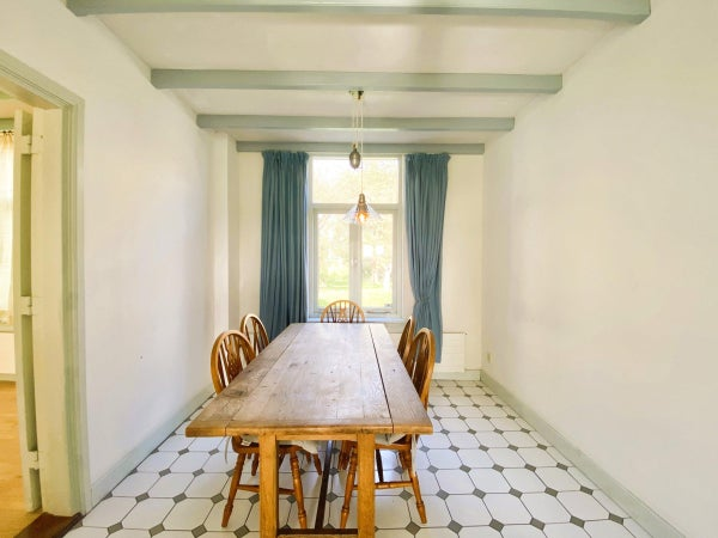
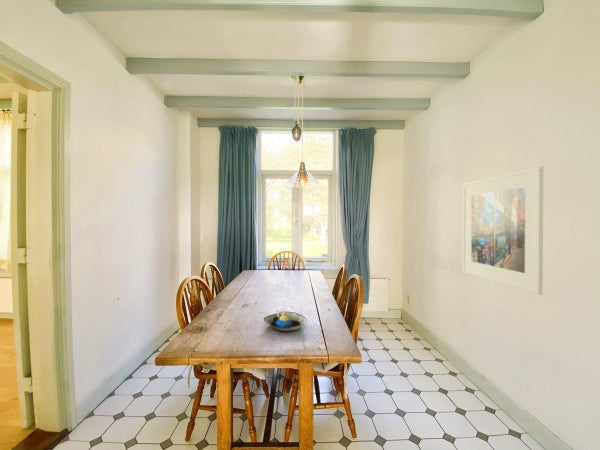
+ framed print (495, 229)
+ decorative bowl (280, 318)
